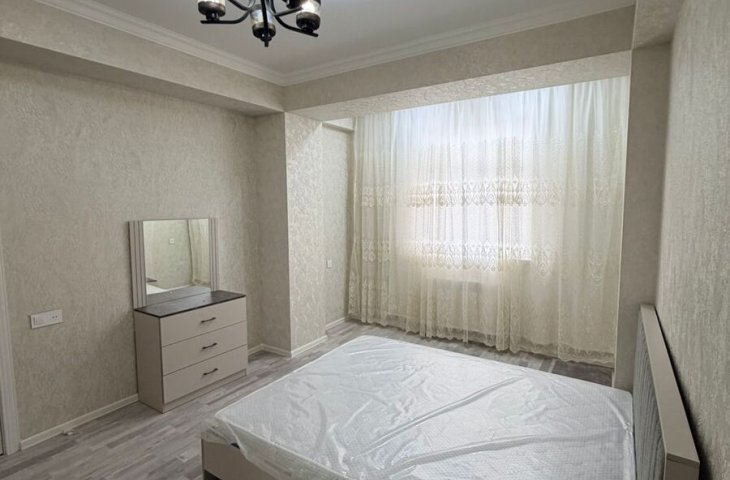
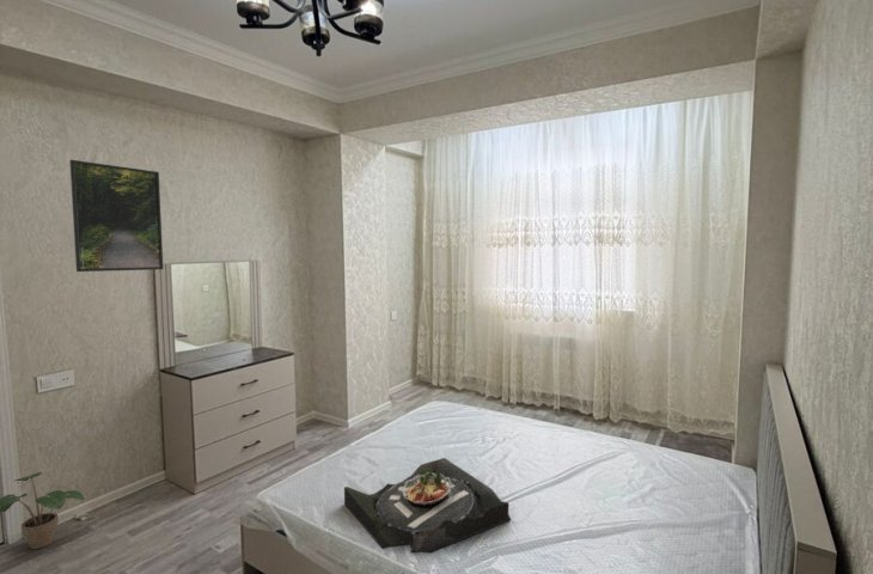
+ potted plant (38, 512)
+ serving tray (425, 491)
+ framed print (120, 219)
